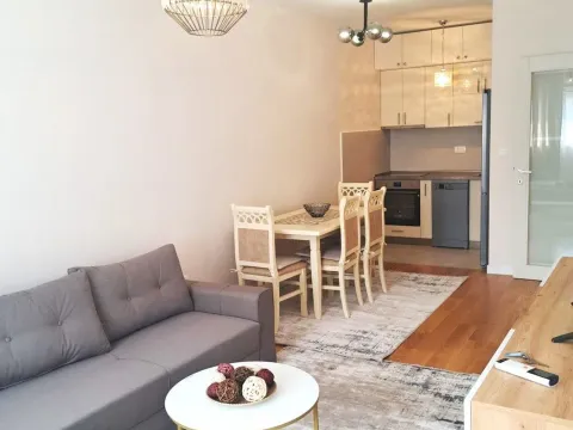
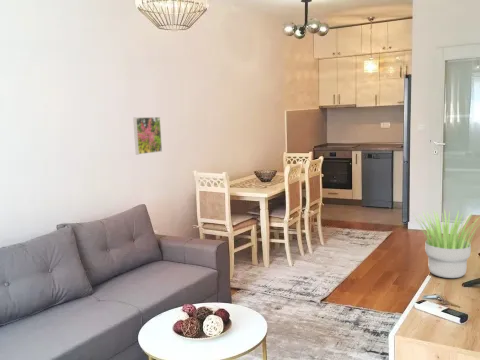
+ potted plant (448, 244)
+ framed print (148, 135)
